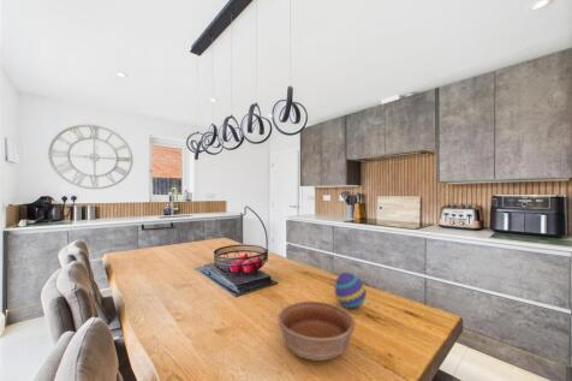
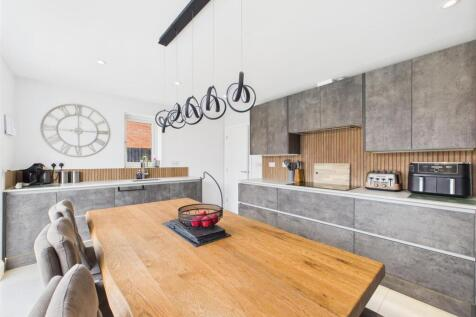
- bowl (315, 332)
- decorative egg (350, 288)
